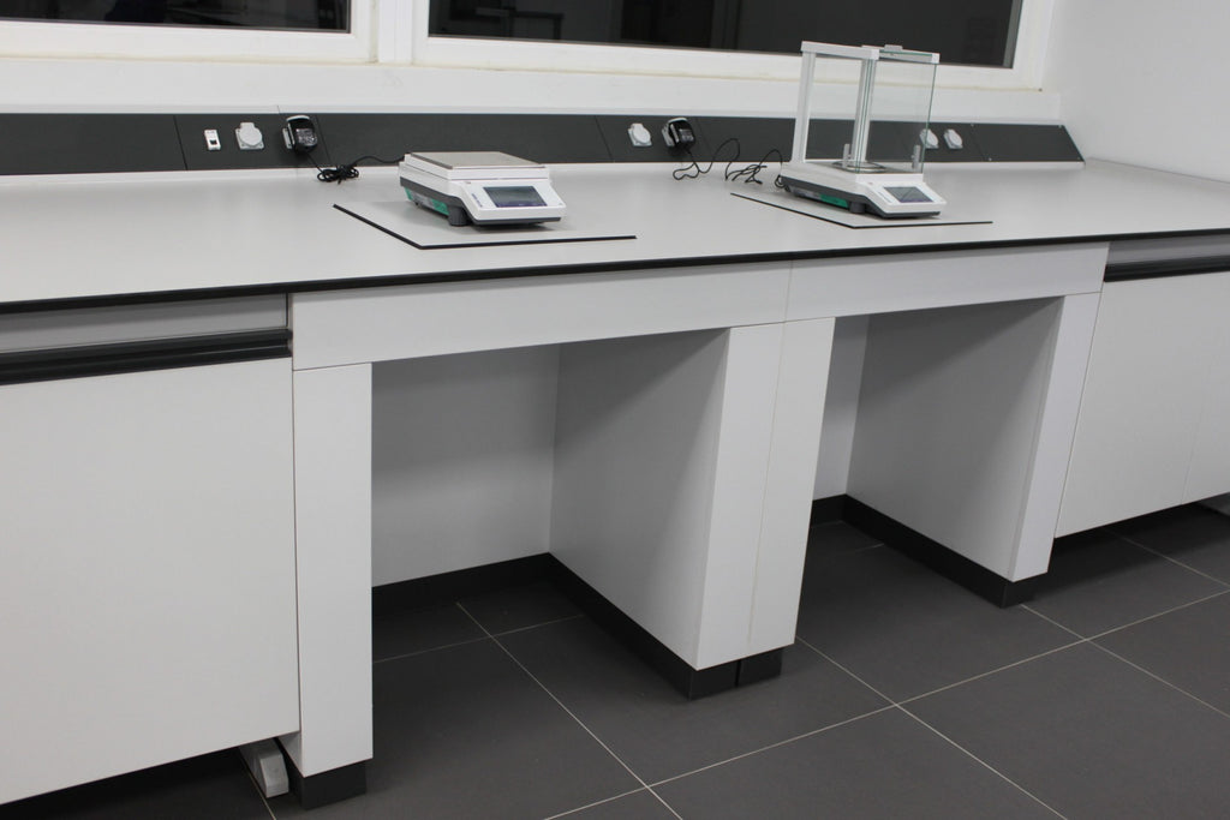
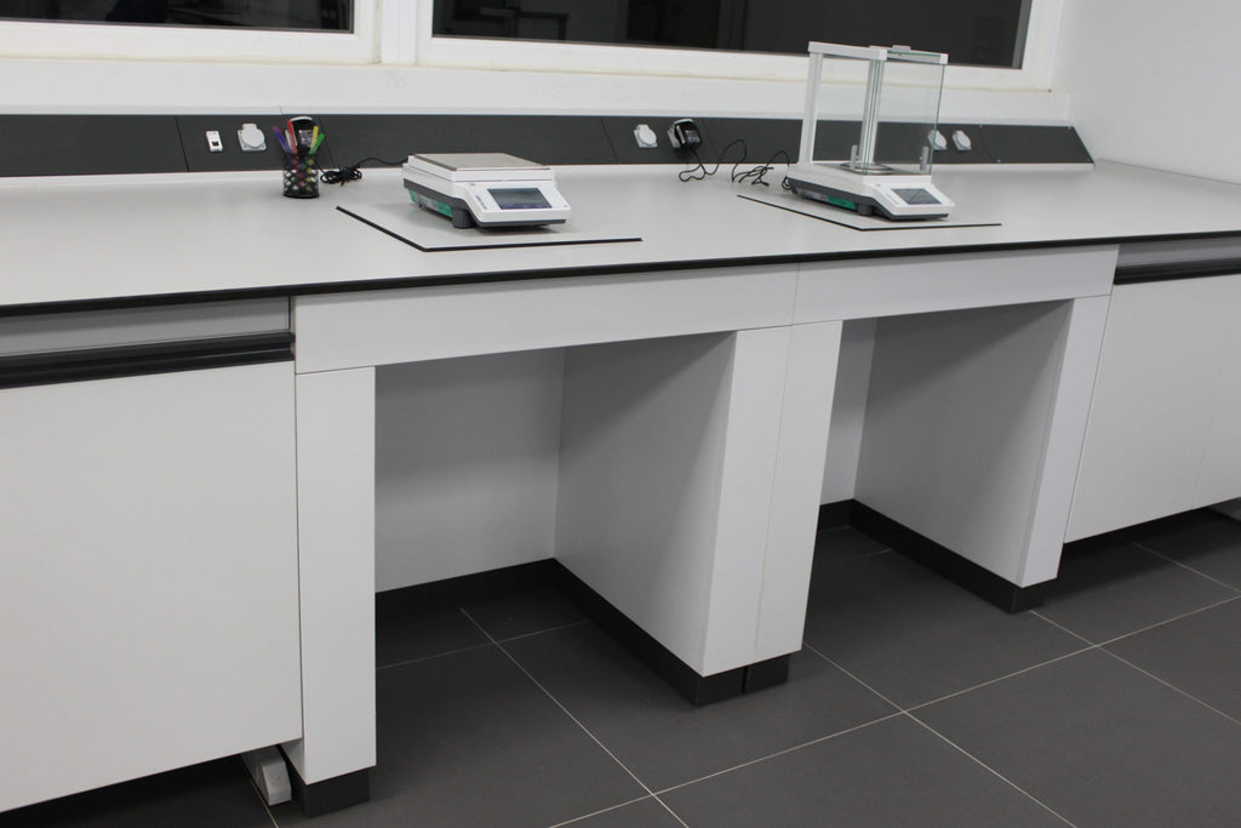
+ pen holder (301, 156)
